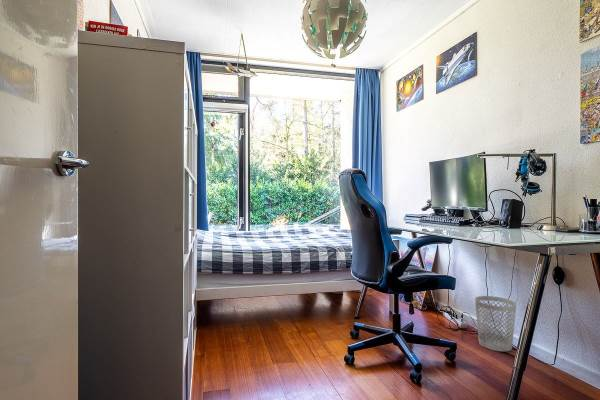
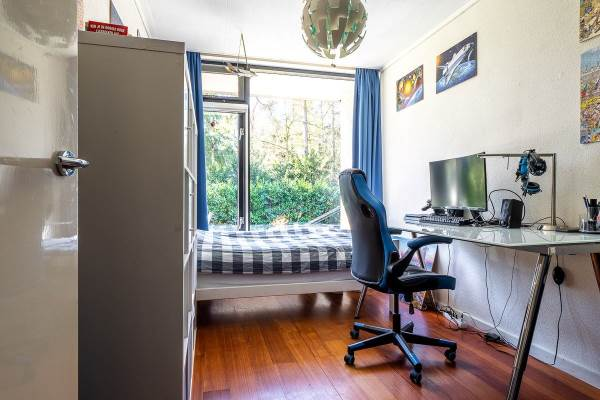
- wastebasket (495, 322)
